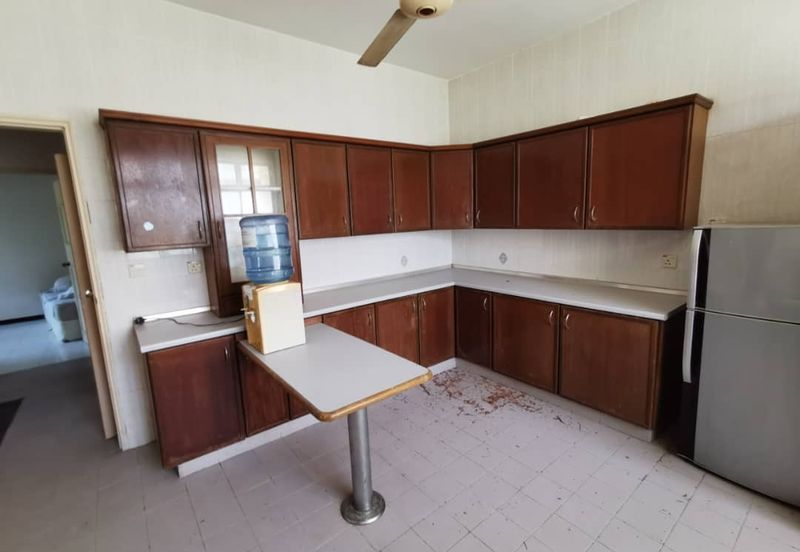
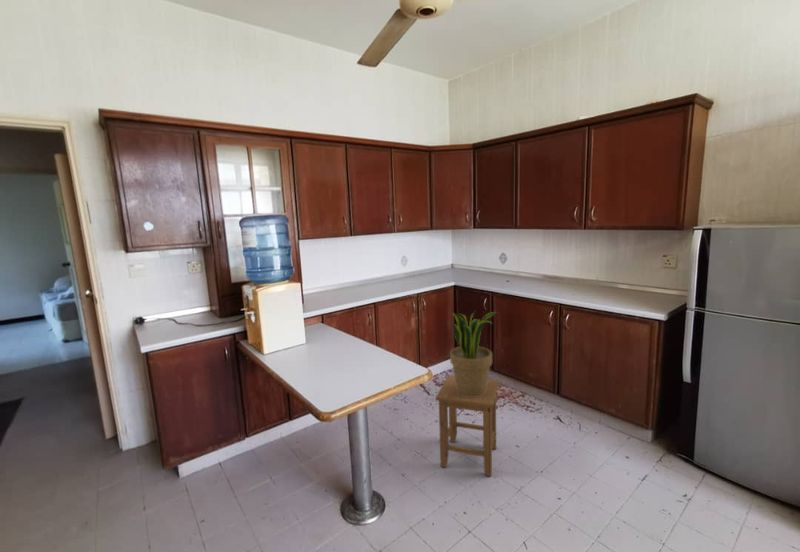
+ potted plant (473, 350)
+ stool (467, 423)
